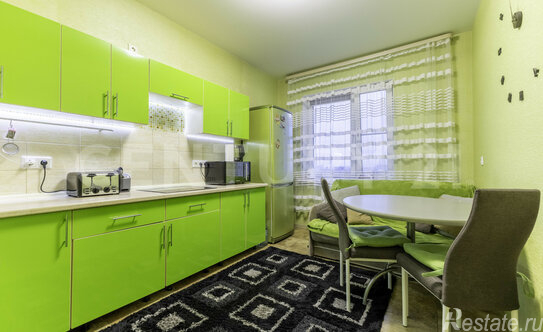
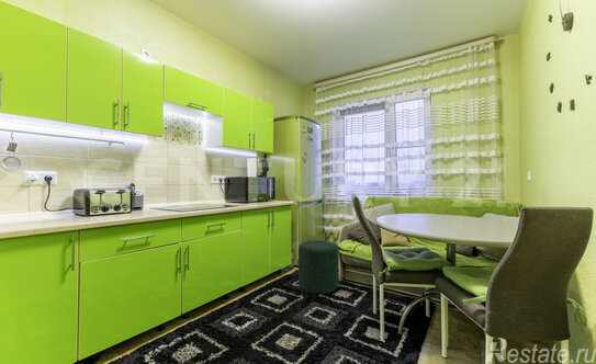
+ ottoman (318, 264)
